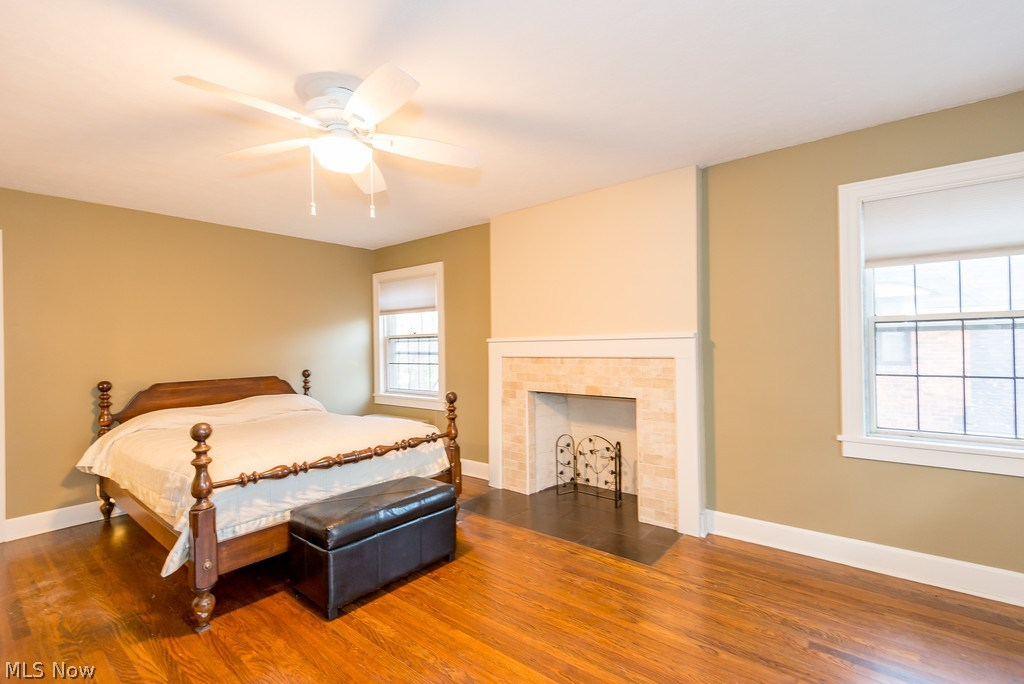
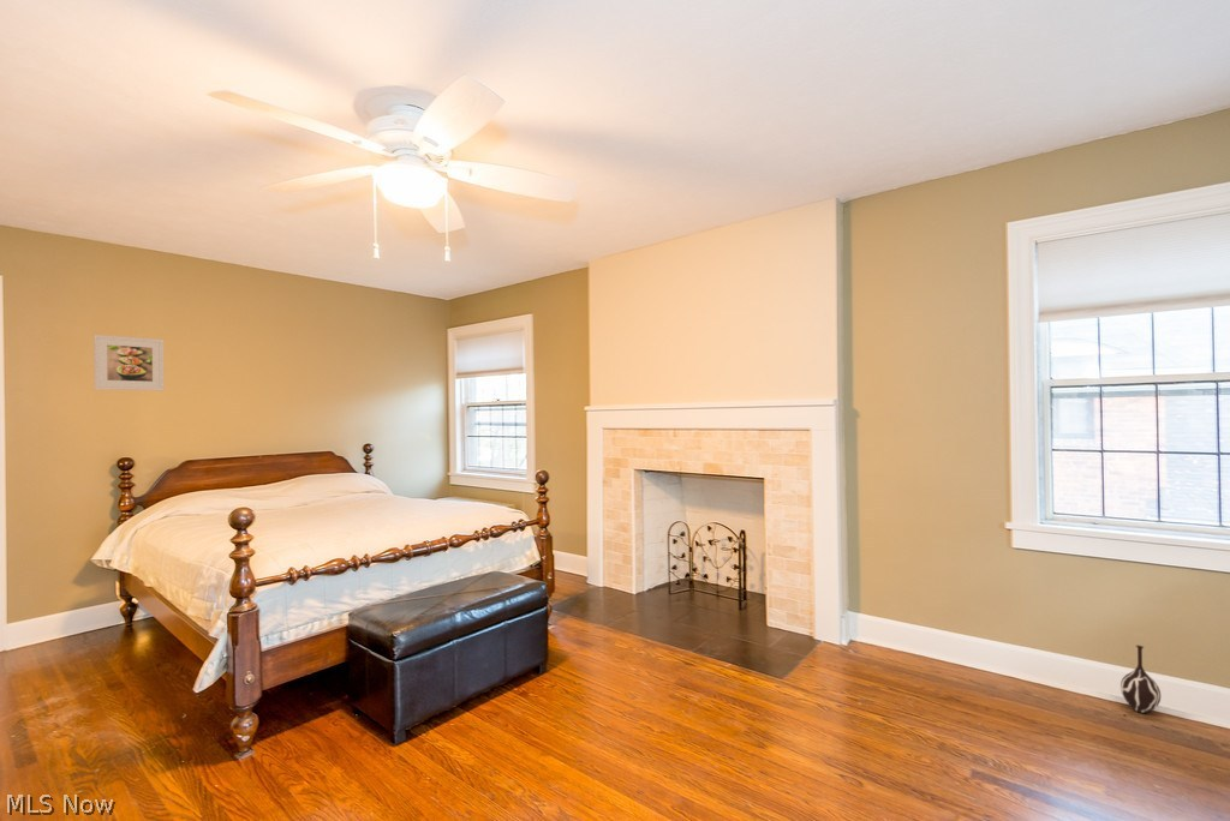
+ vase (1140, 678)
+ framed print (130, 362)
